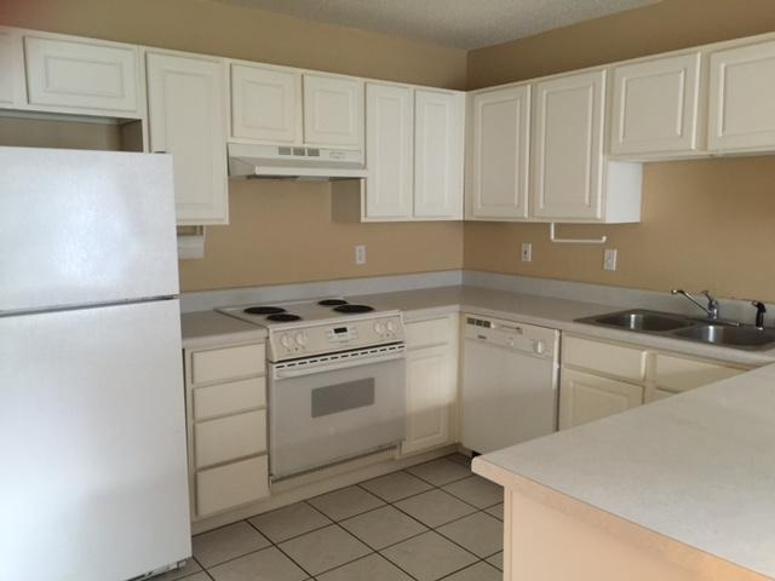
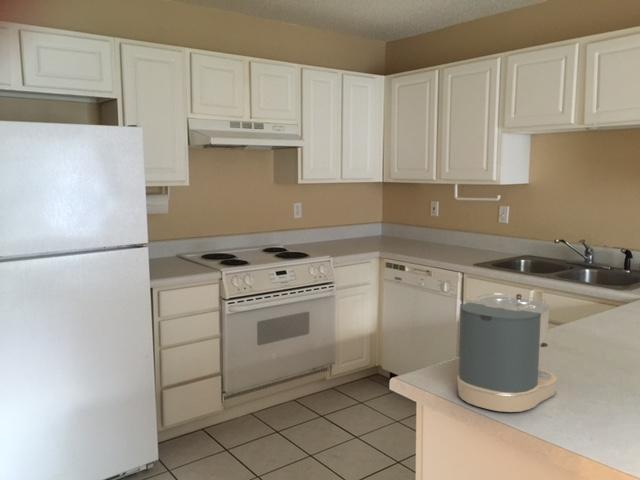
+ coffee maker (510, 342)
